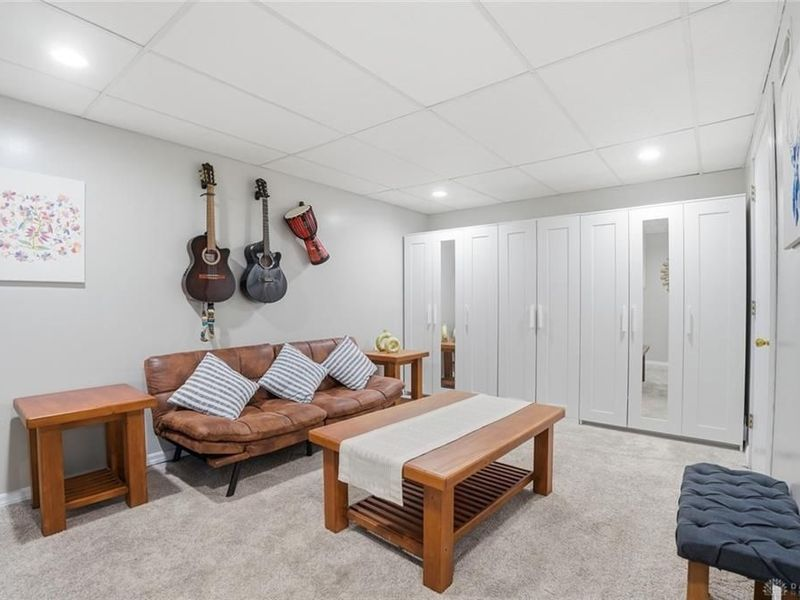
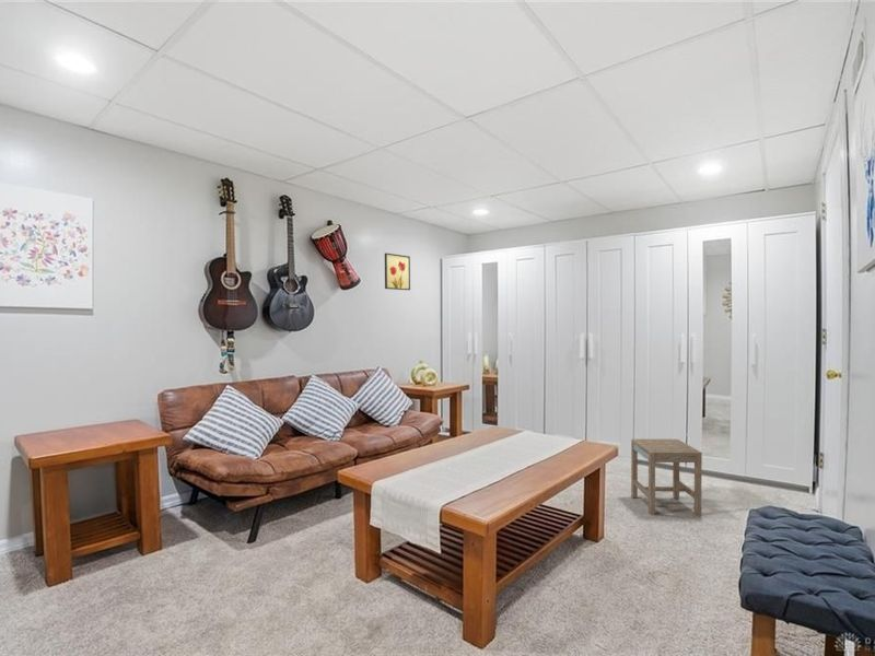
+ stool (673, 475)
+ wall art (397, 271)
